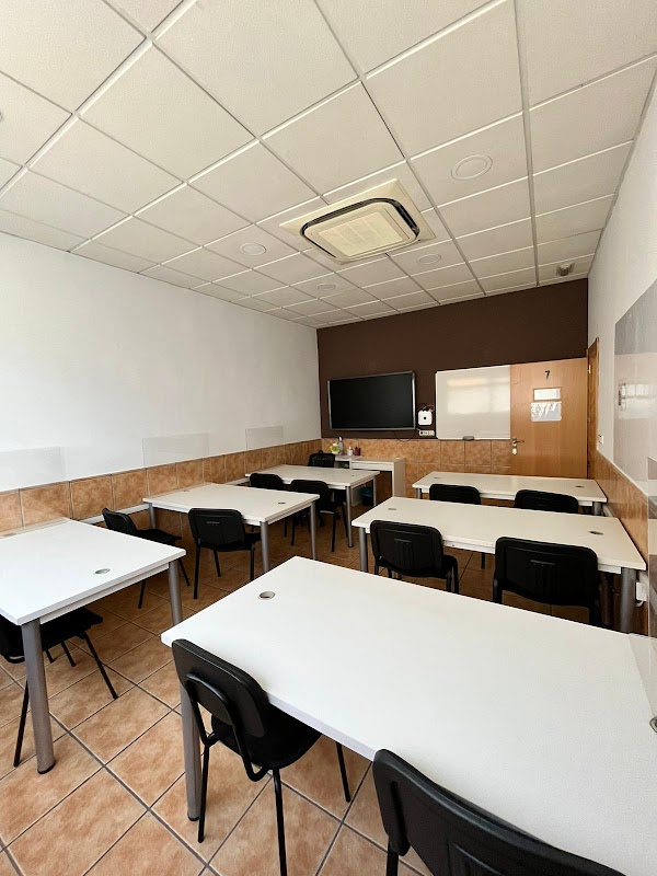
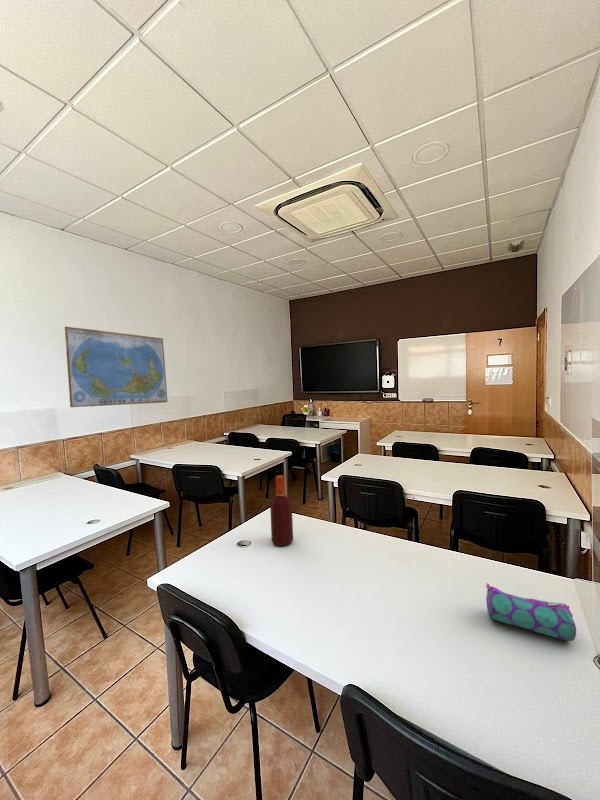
+ bottle (281, 509)
+ world map (122, 369)
+ pencil case (527, 610)
